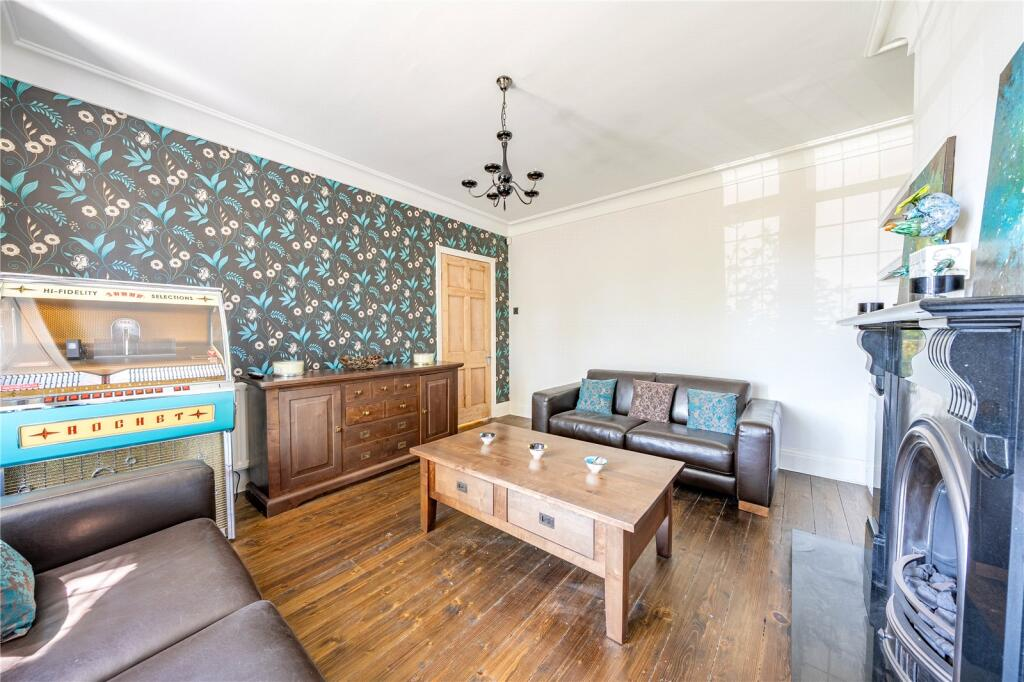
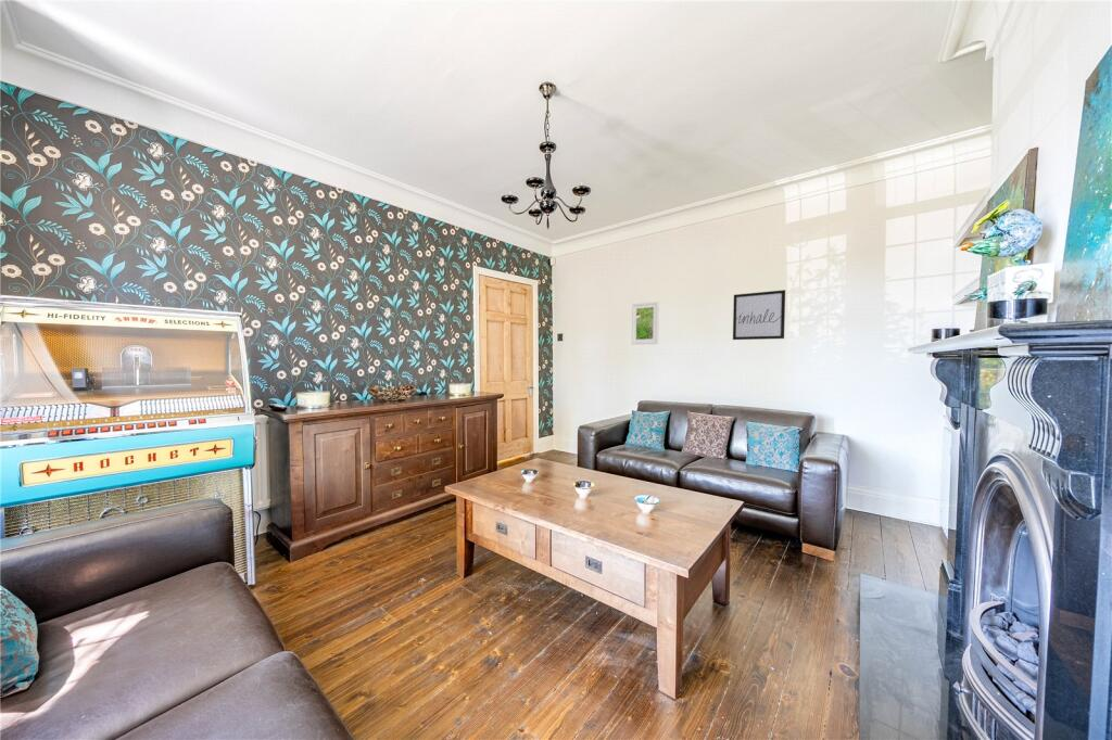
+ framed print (644, 323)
+ wall art (758, 316)
